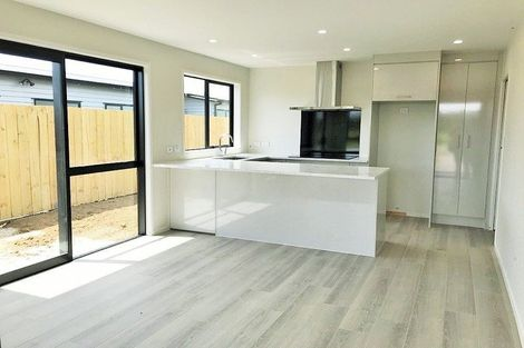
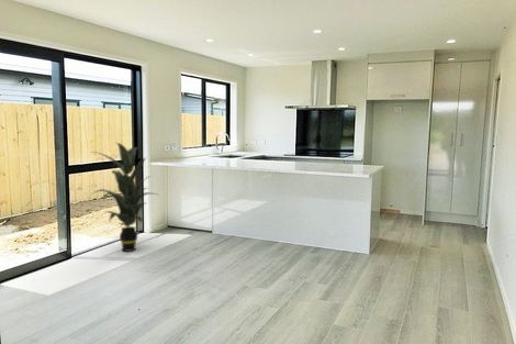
+ indoor plant (123, 197)
